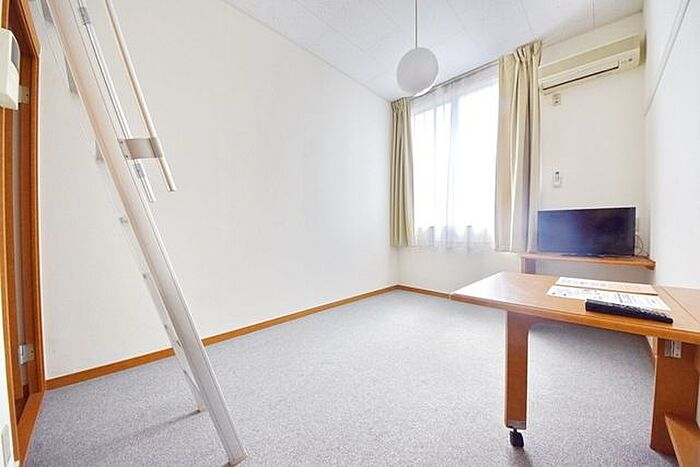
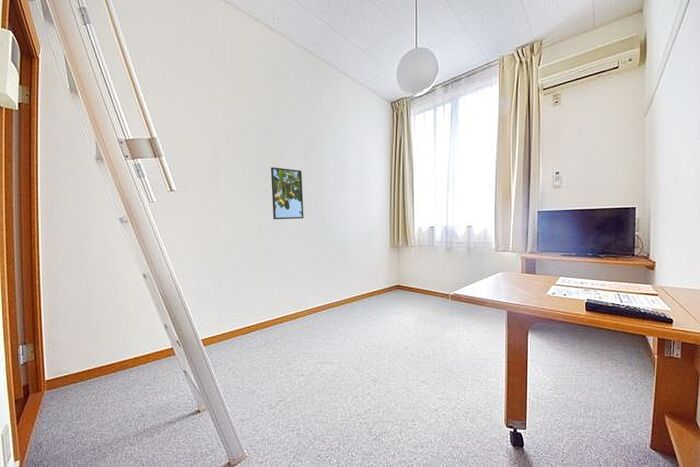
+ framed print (288, 194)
